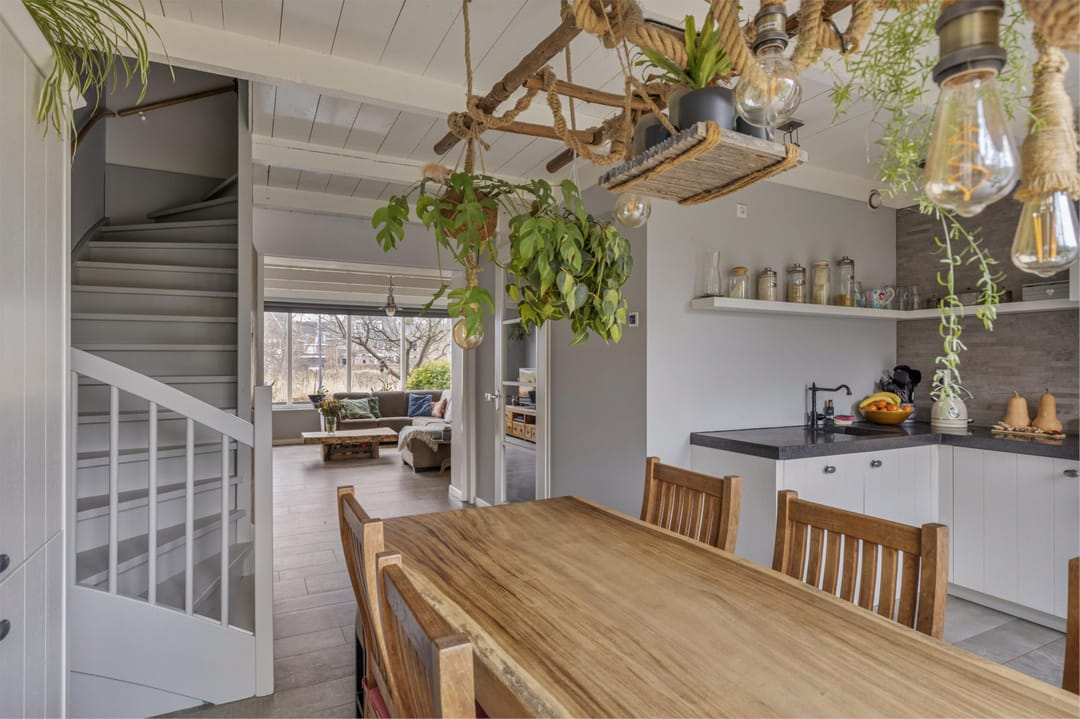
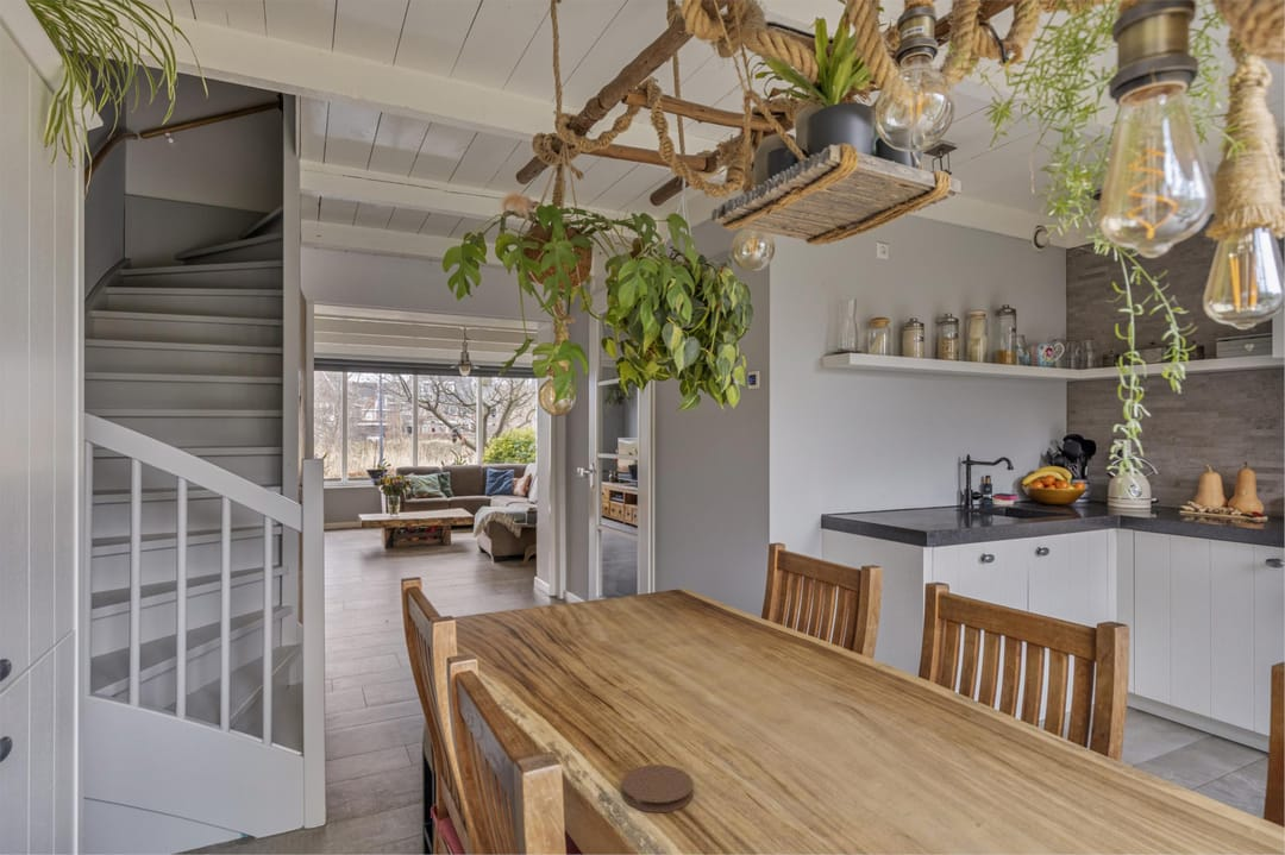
+ coaster (657, 787)
